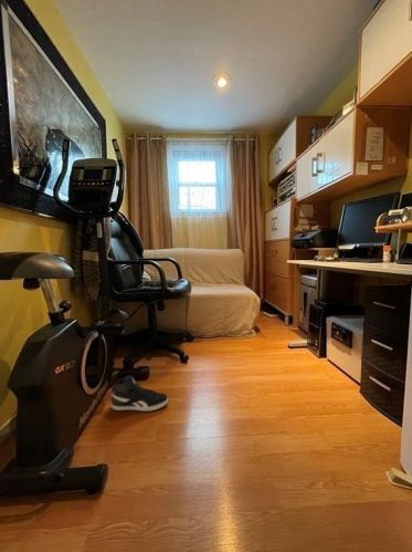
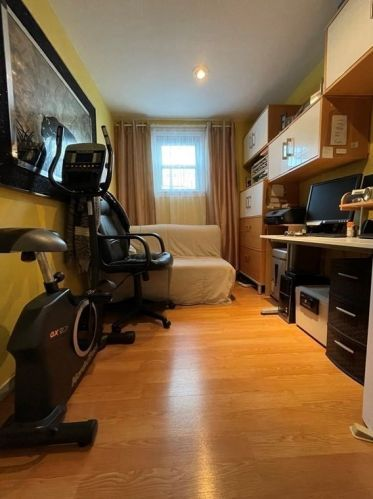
- sneaker (139, 390)
